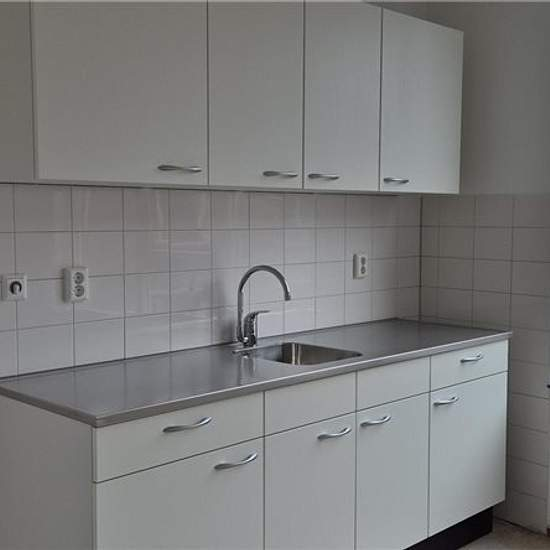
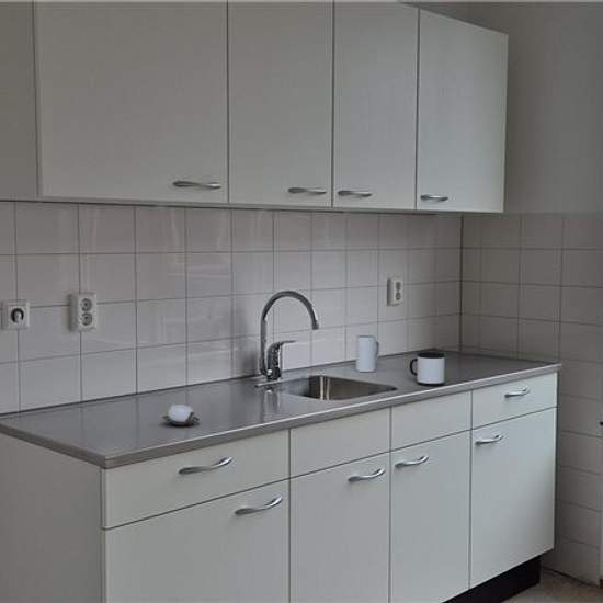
+ mug (368, 352)
+ mug (425, 367)
+ cup (180, 414)
